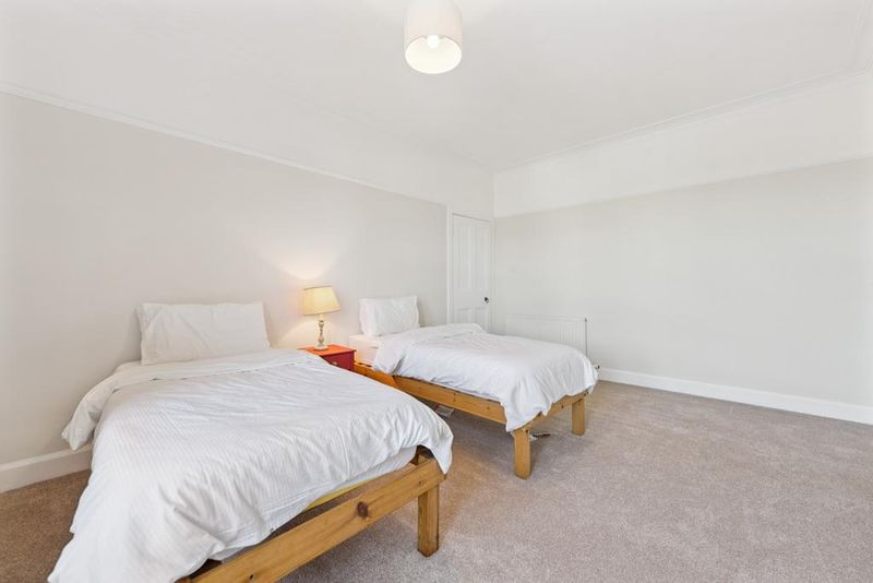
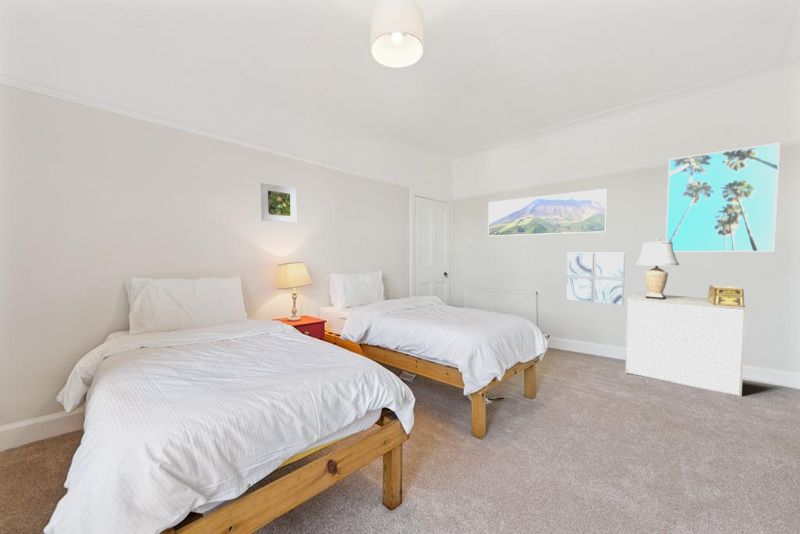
+ wall art (594, 276)
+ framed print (540, 215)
+ decorative box (725, 295)
+ table lamp (656, 268)
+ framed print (279, 203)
+ dresser (680, 337)
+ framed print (717, 202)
